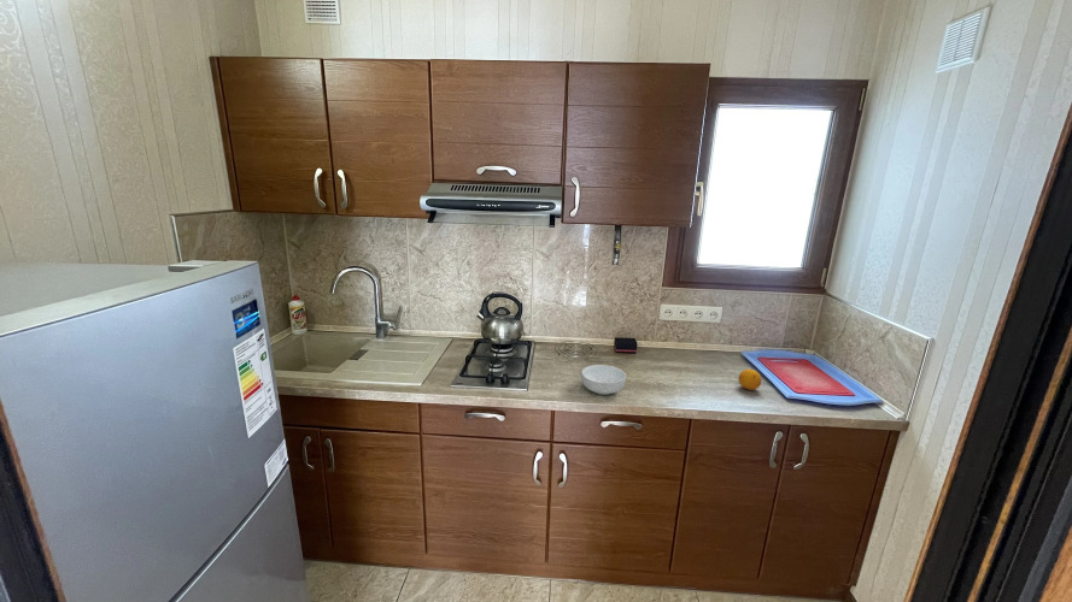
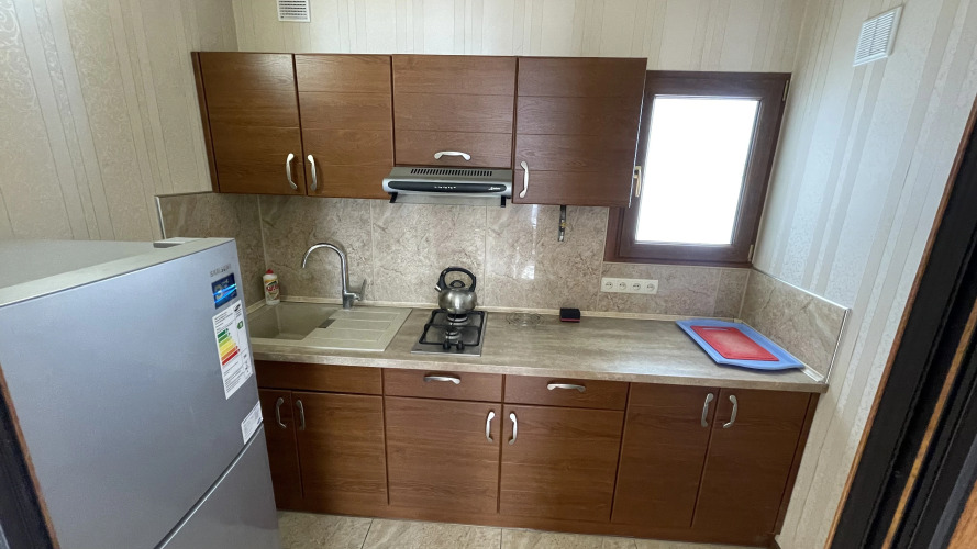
- cereal bowl (603, 380)
- fruit (749, 379)
